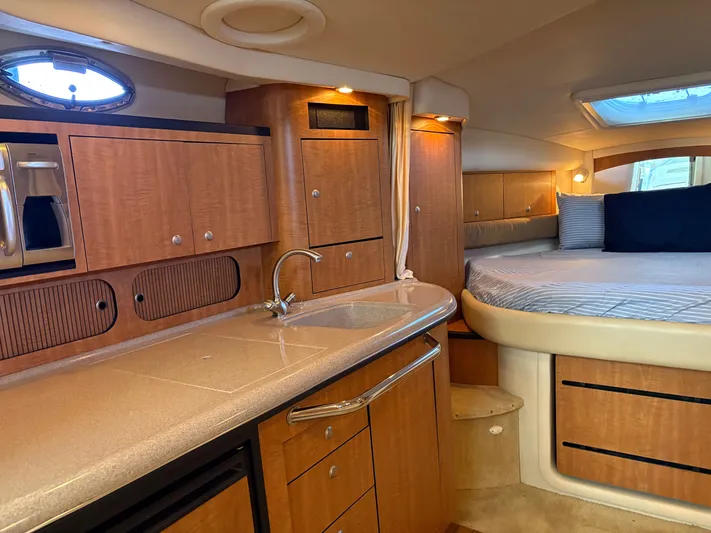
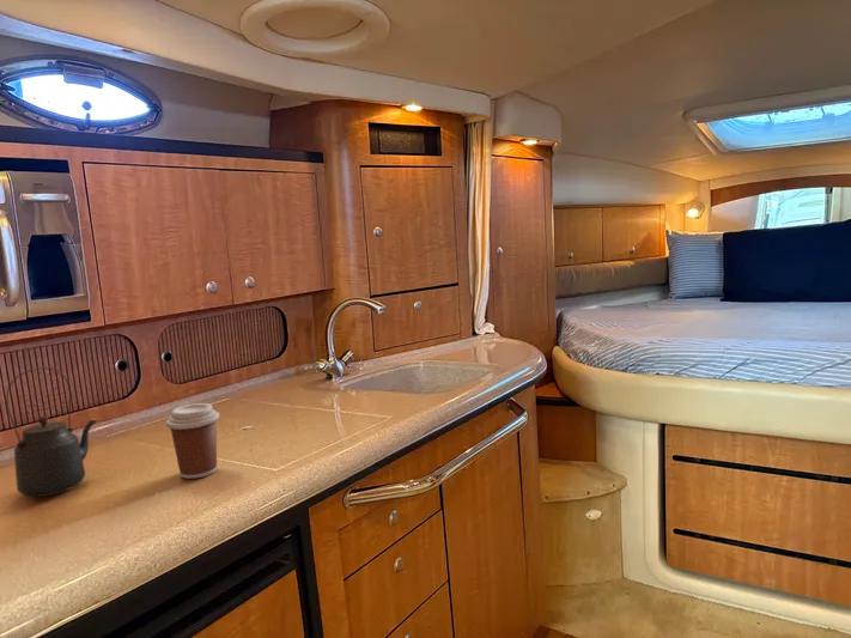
+ coffee cup (195, 439)
+ kettle (56, 426)
